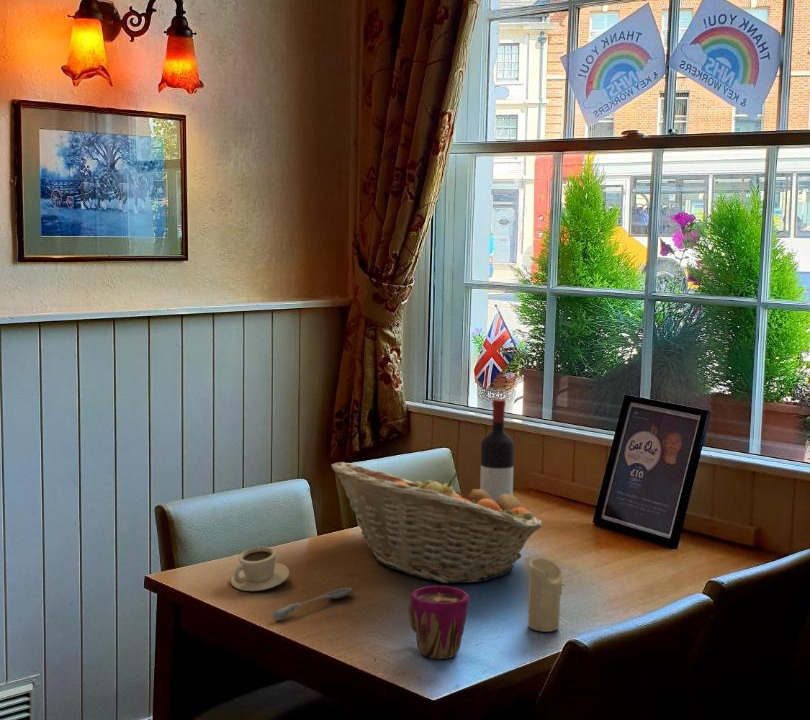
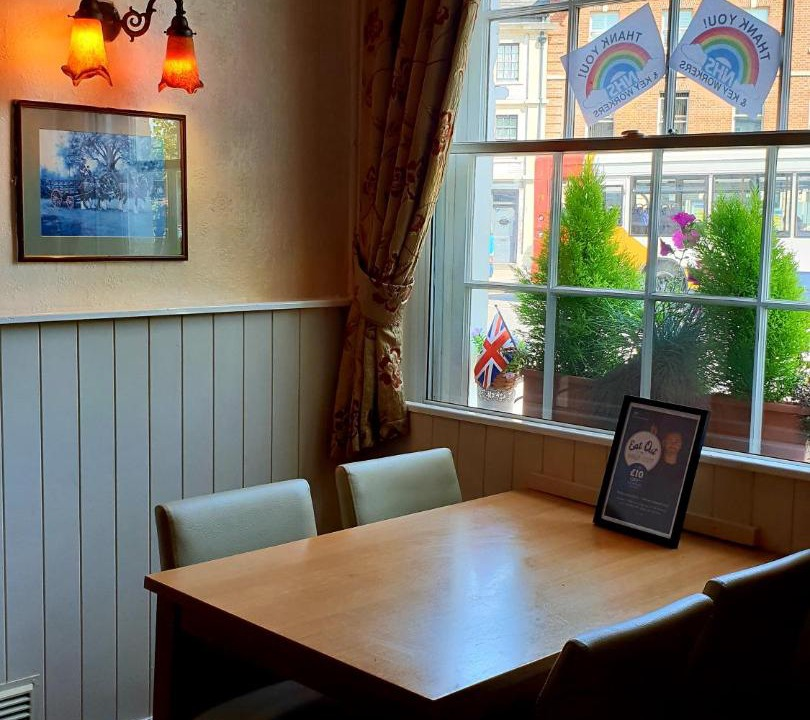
- cup (258, 566)
- wine bottle (497, 460)
- fruit basket (433, 512)
- candle (544, 594)
- cup (434, 621)
- soupspoon (313, 600)
